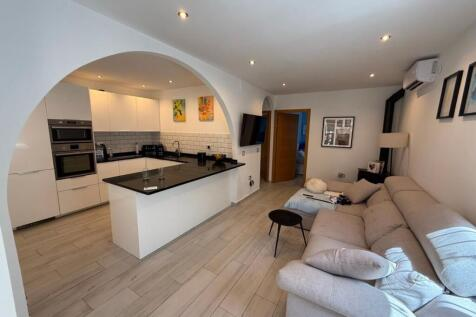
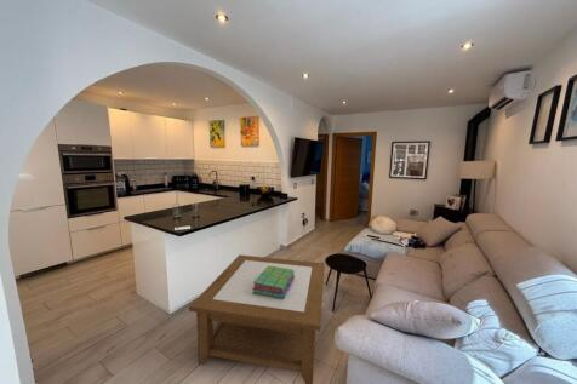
+ stack of books (274, 280)
+ coffee table (268, 306)
